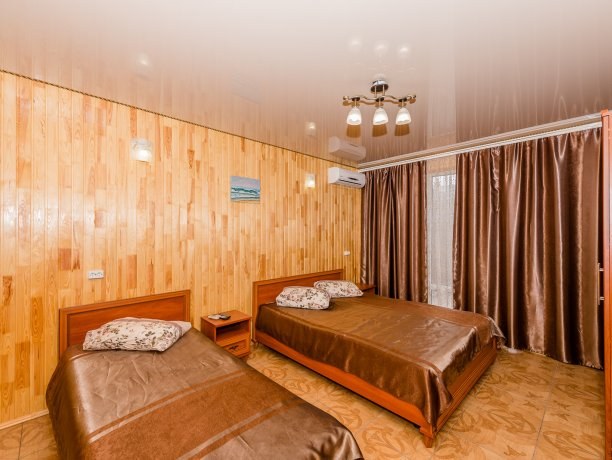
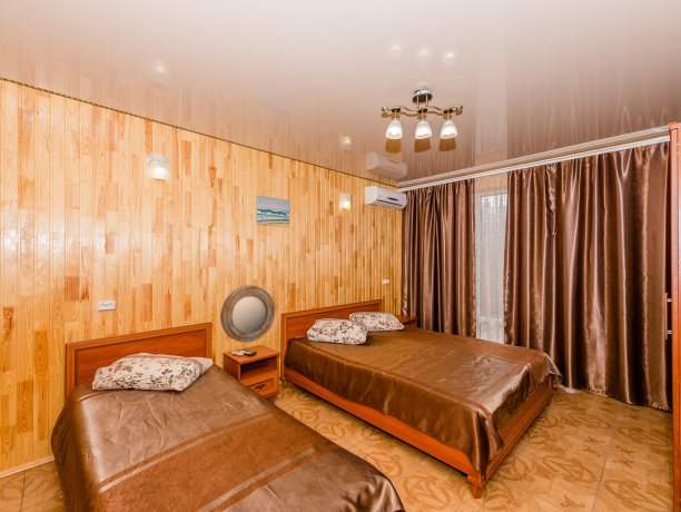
+ home mirror (249, 313)
